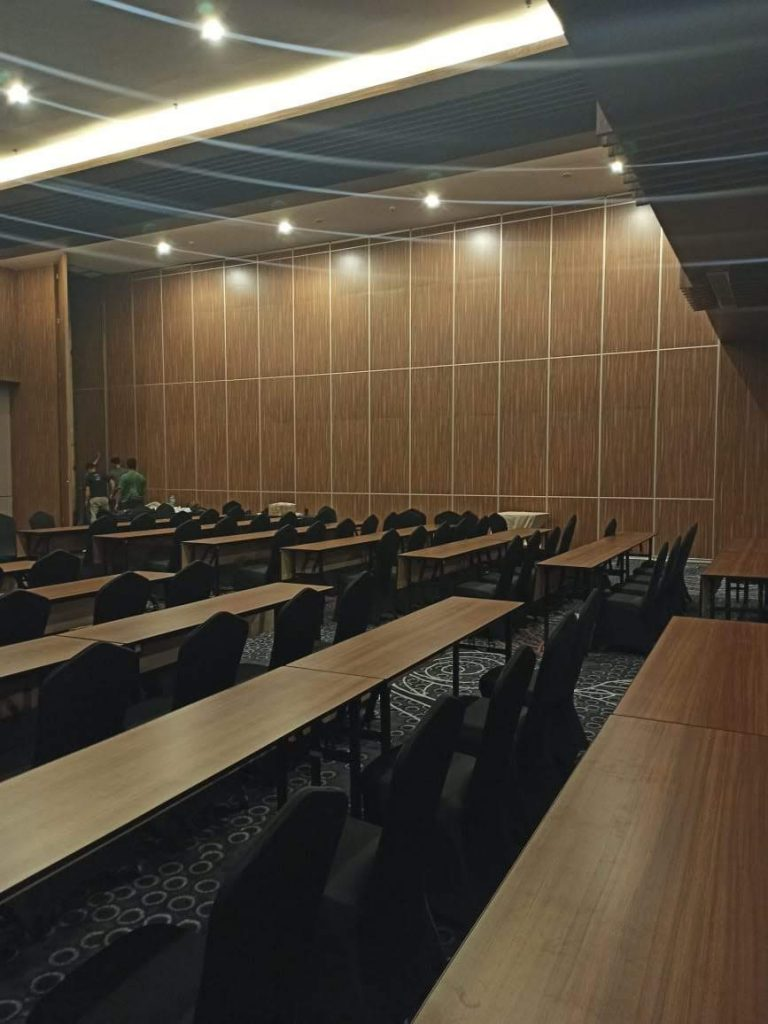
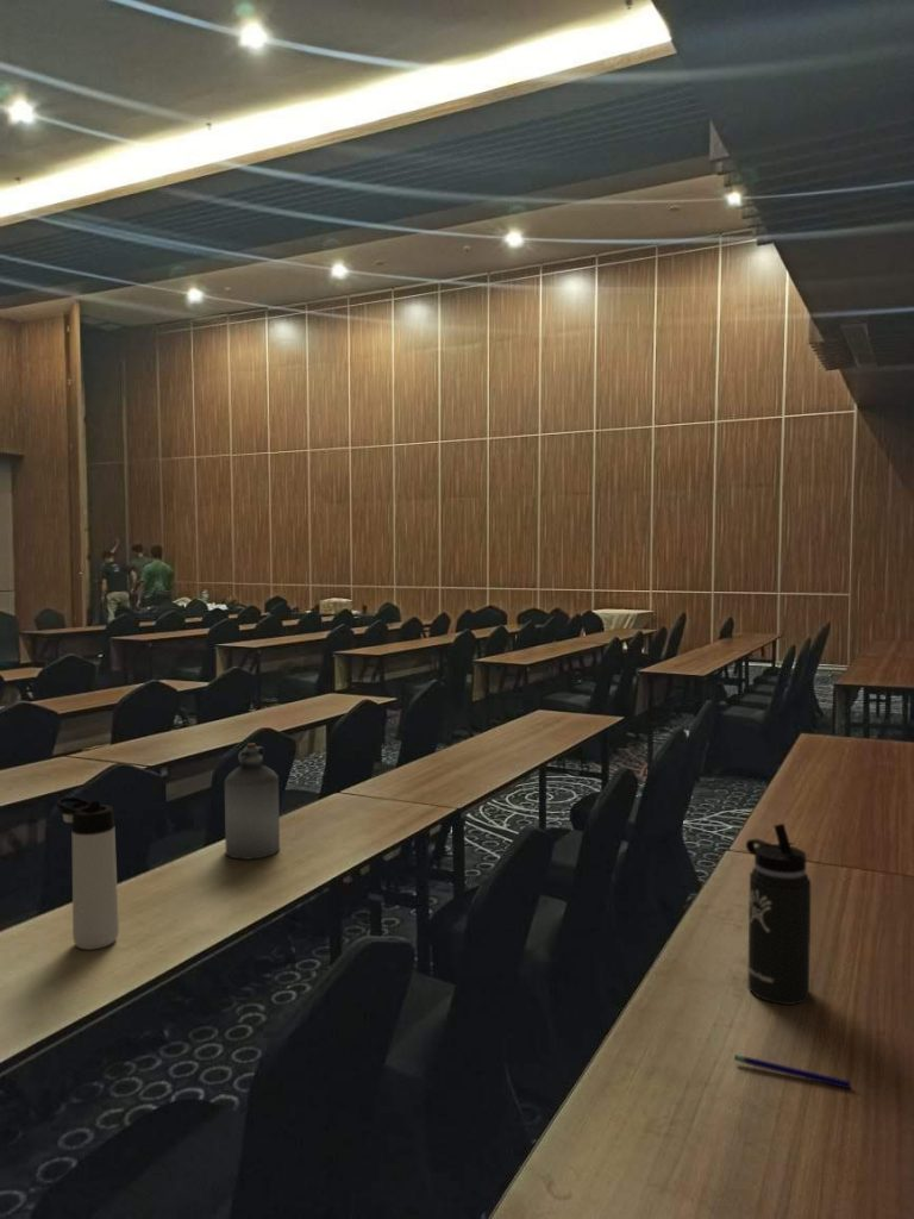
+ pen (790, 1070)
+ thermos bottle (86, 870)
+ bottle (251, 796)
+ thermos bottle (774, 905)
